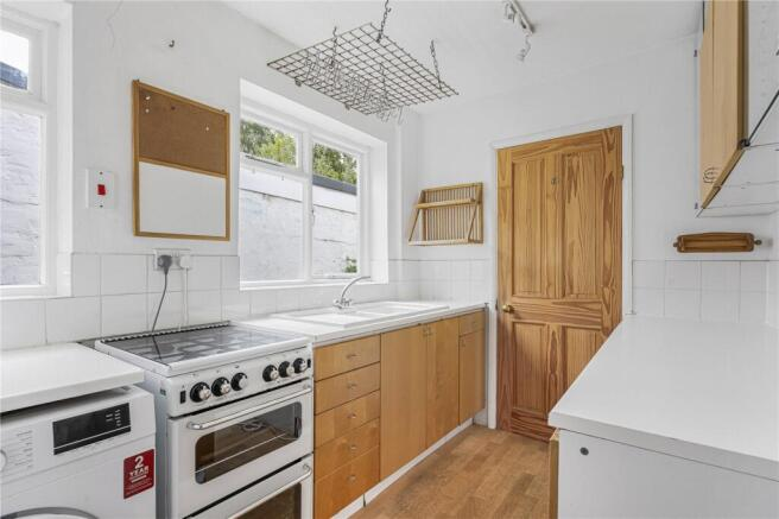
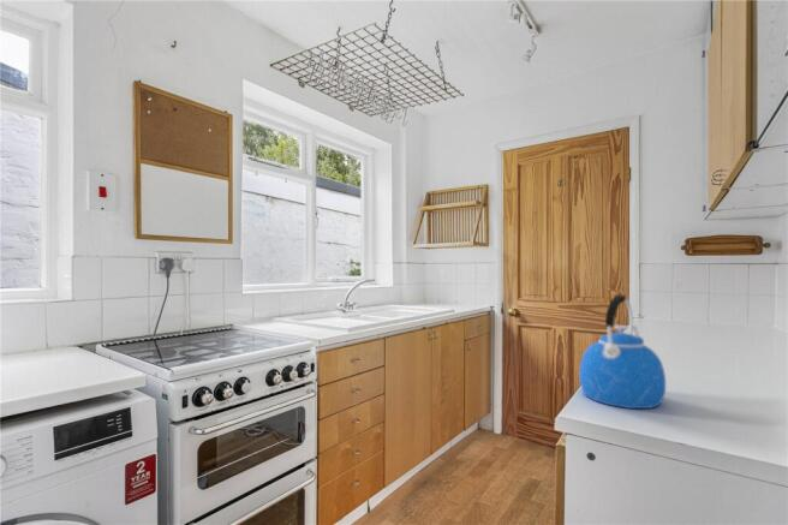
+ kettle (623, 345)
